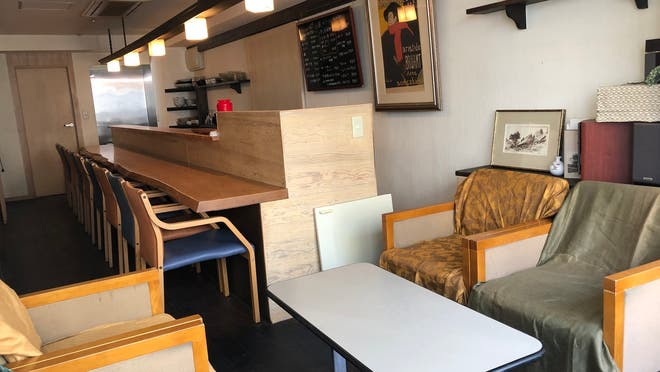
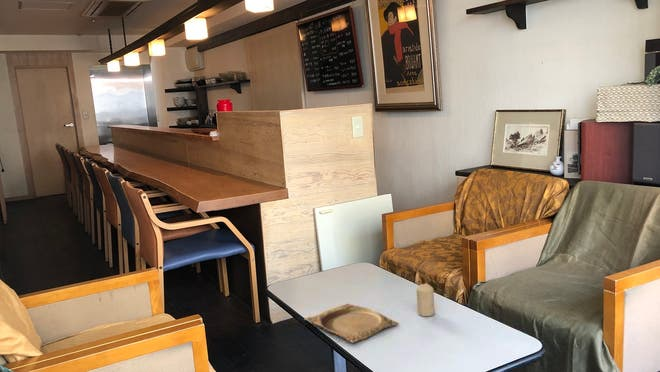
+ ashtray (350, 320)
+ candle (425, 299)
